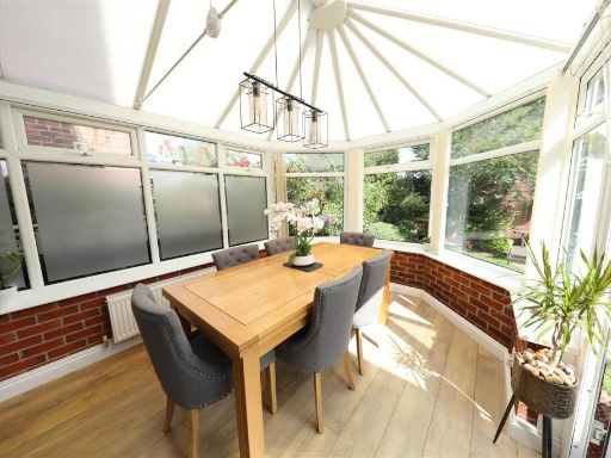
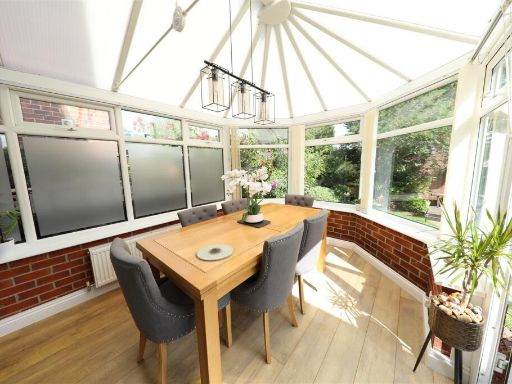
+ plate (215, 249)
